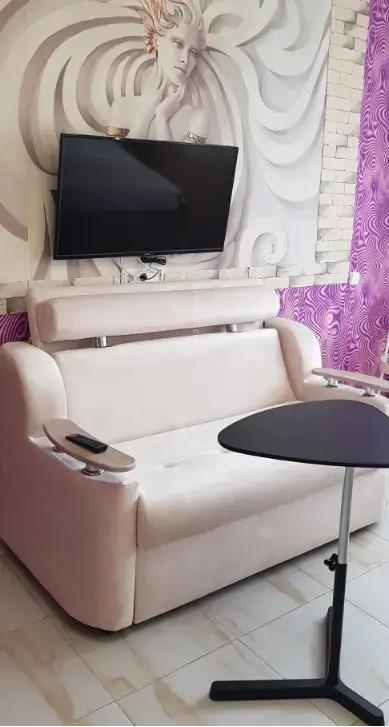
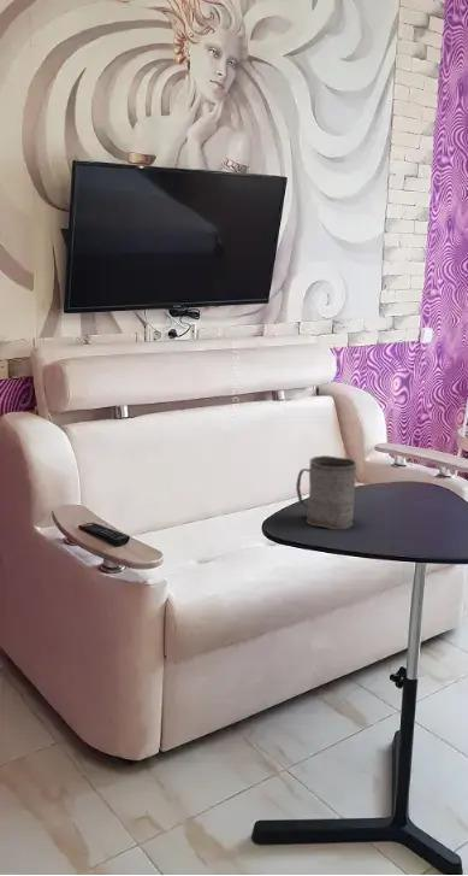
+ mug (324, 490)
